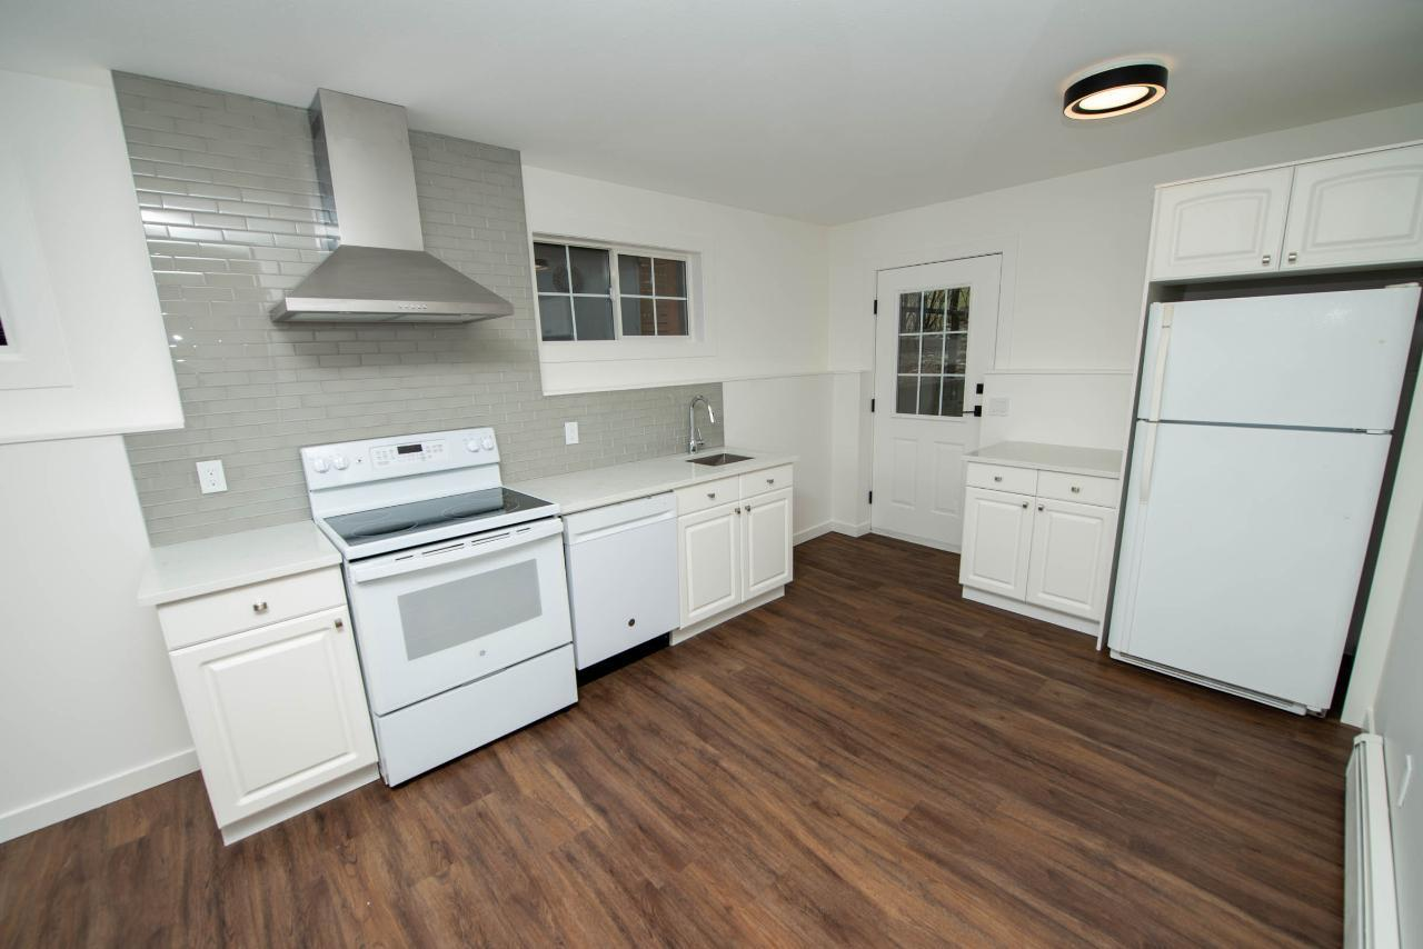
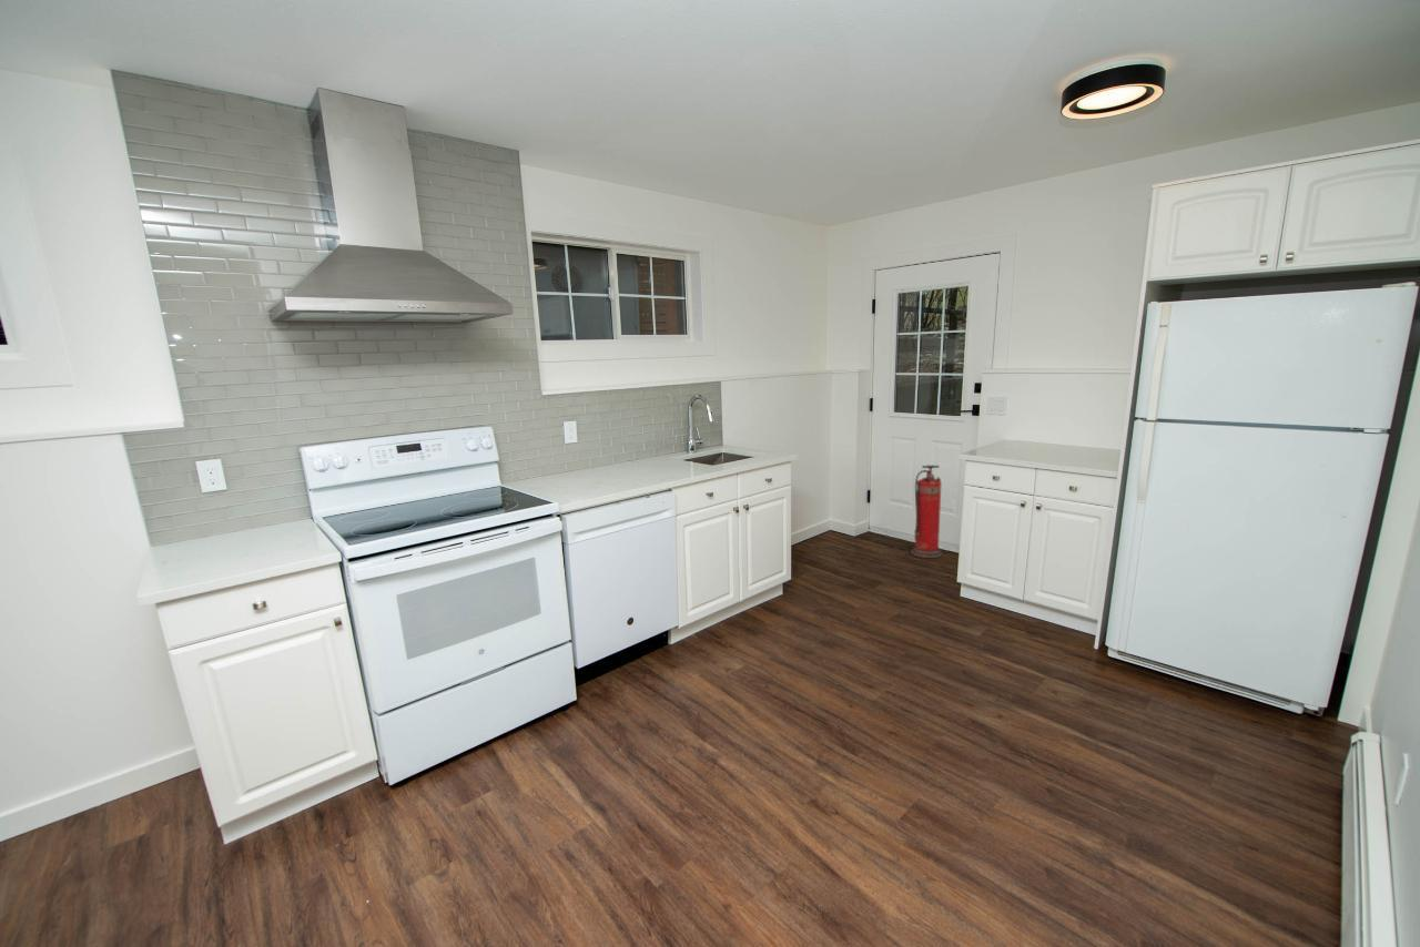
+ fire extinguisher (927, 509)
